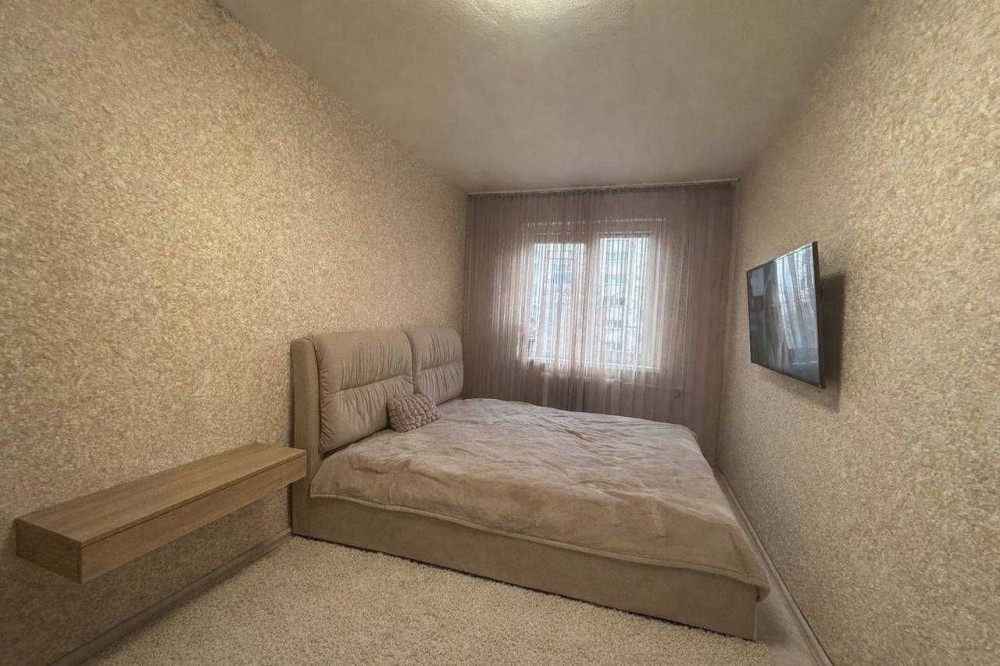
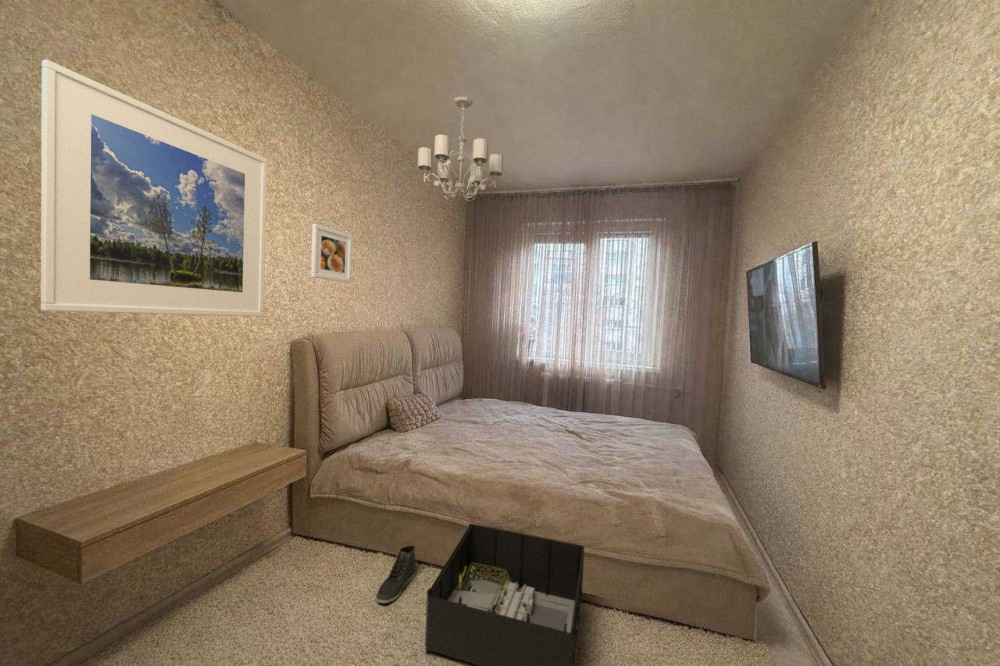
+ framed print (178, 218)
+ chandelier (461, 150)
+ sneaker (396, 572)
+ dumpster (511, 595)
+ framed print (332, 255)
